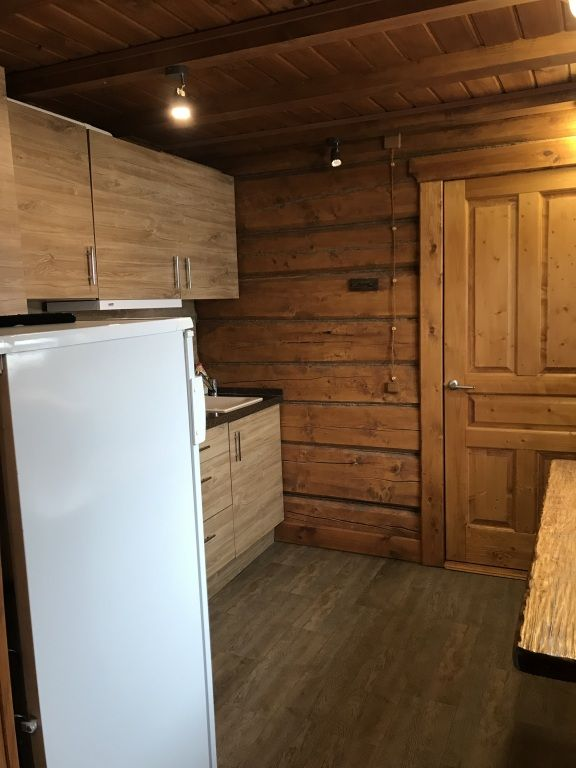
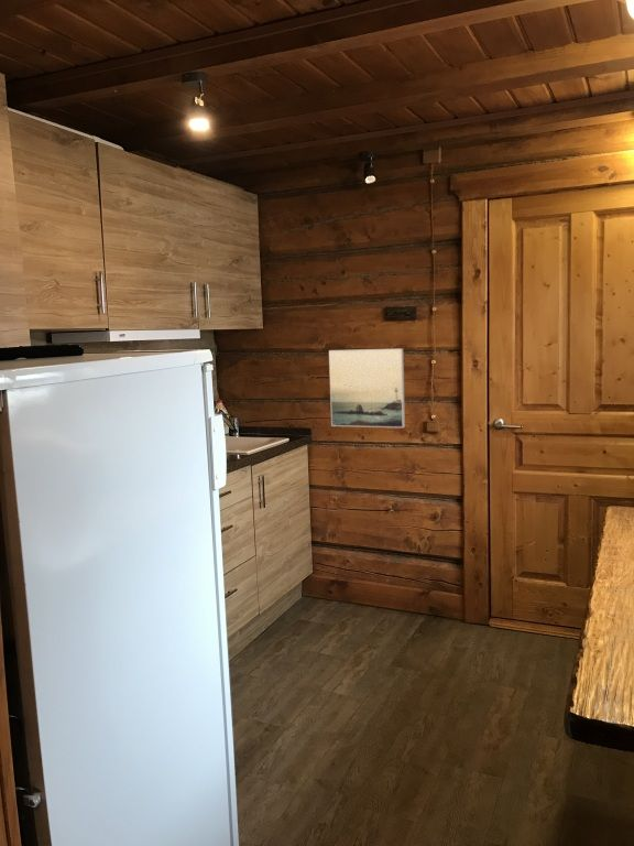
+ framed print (365, 388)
